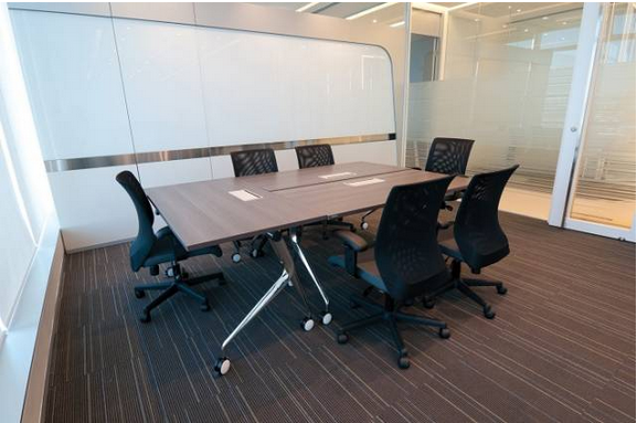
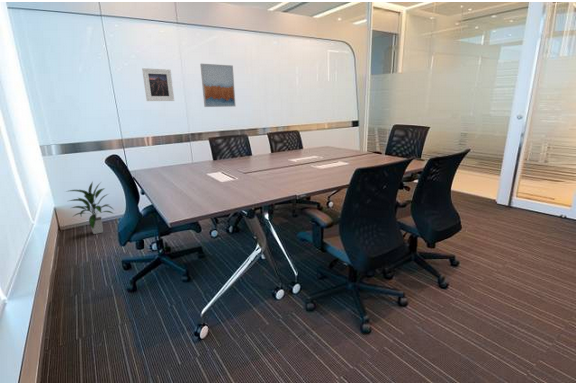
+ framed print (158, 85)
+ indoor plant (91, 208)
+ wall art (218, 86)
